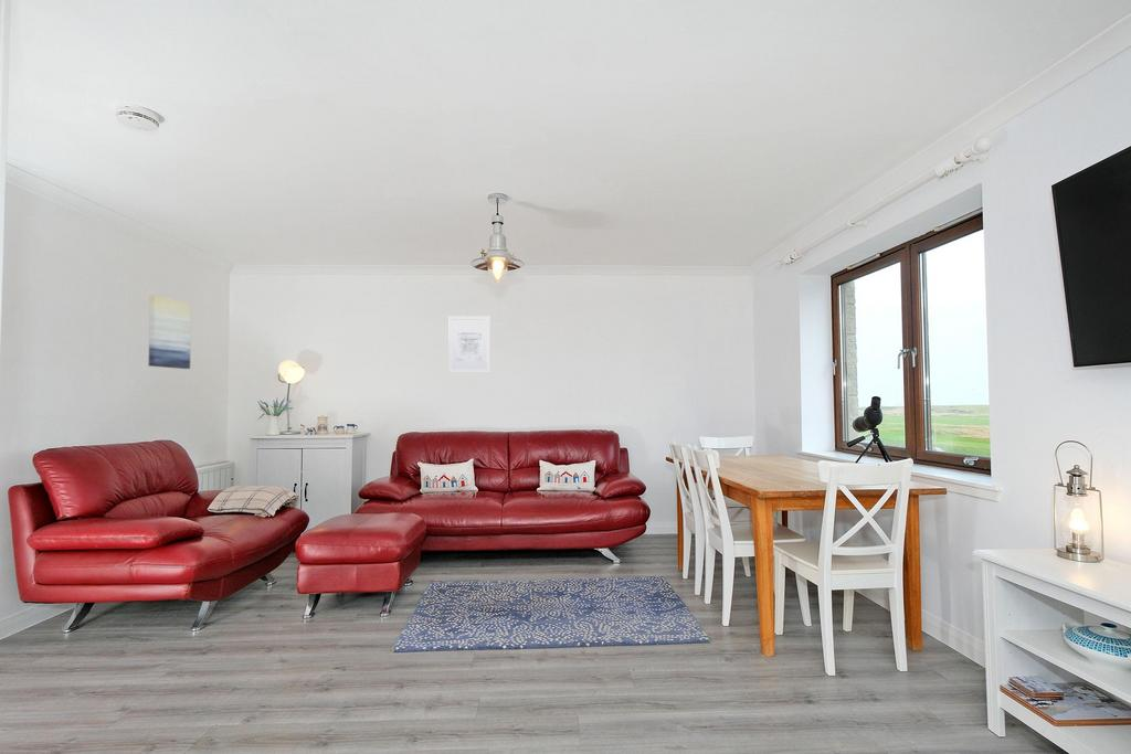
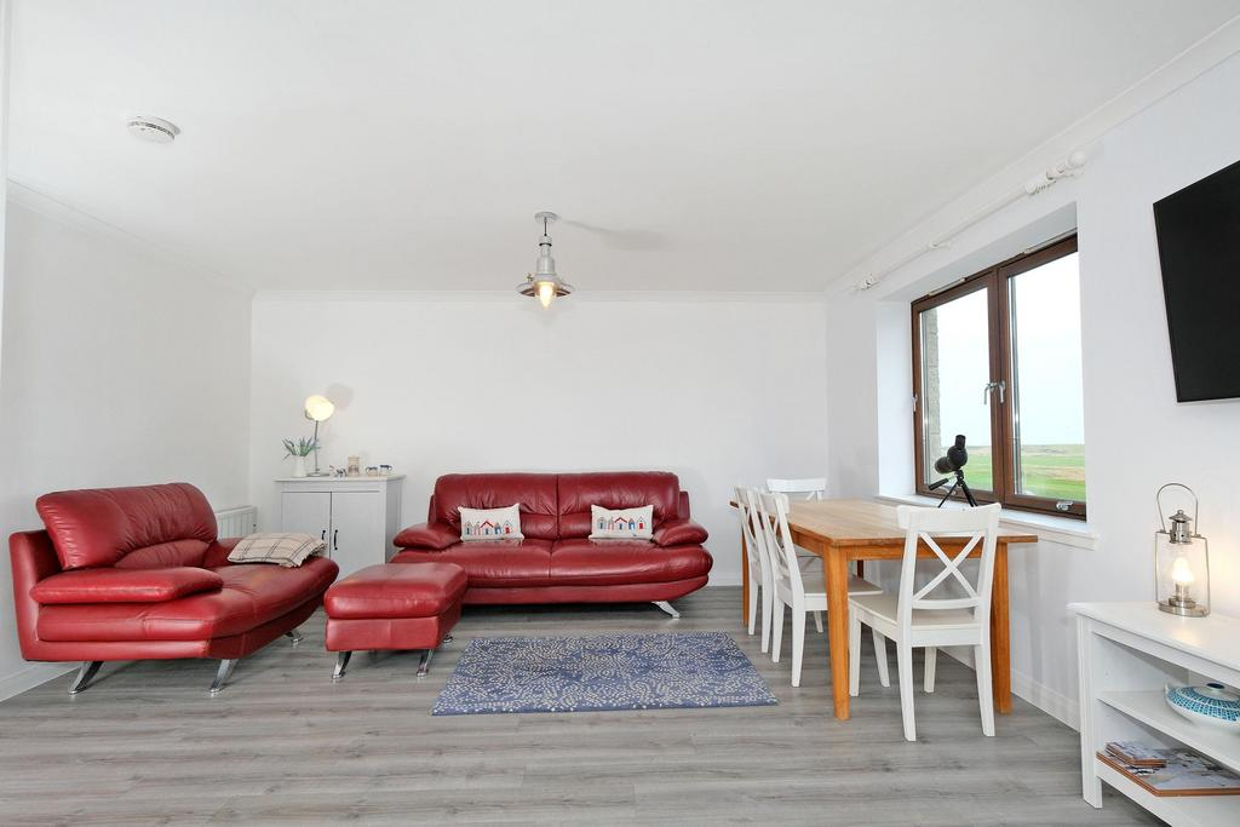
- wall art (170, 333)
- wall art (469, 344)
